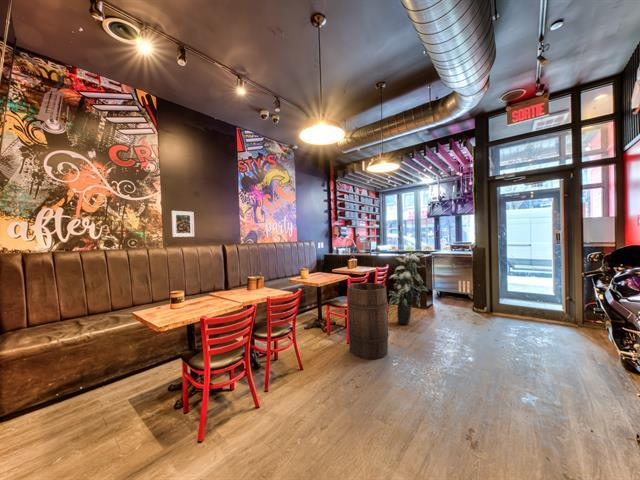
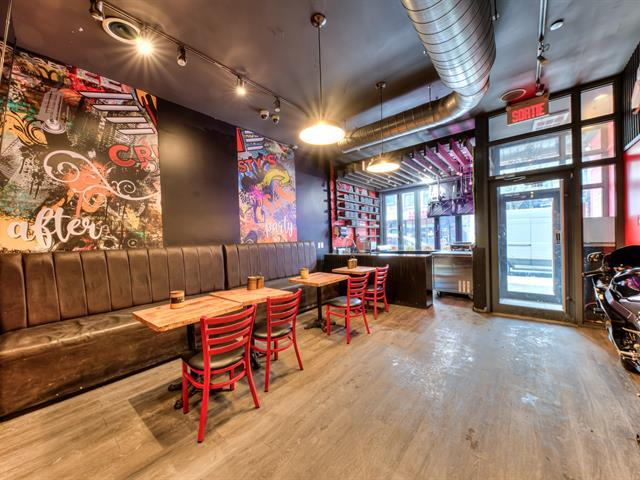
- wooden barrel (367, 318)
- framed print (183, 224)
- indoor plant (405, 286)
